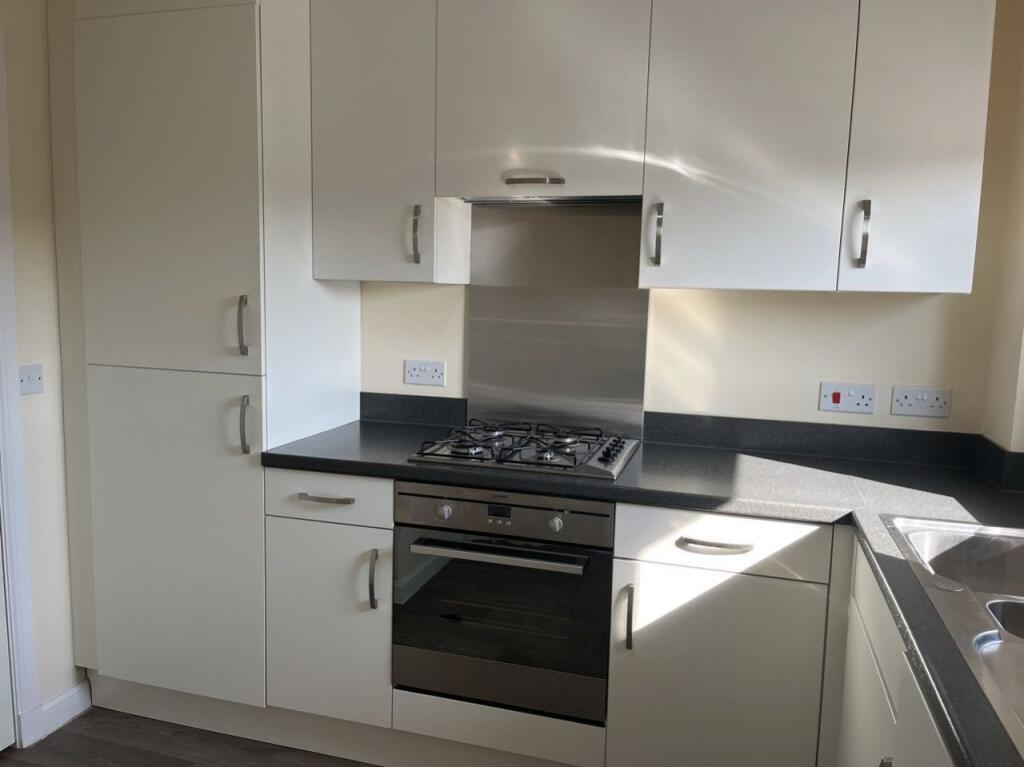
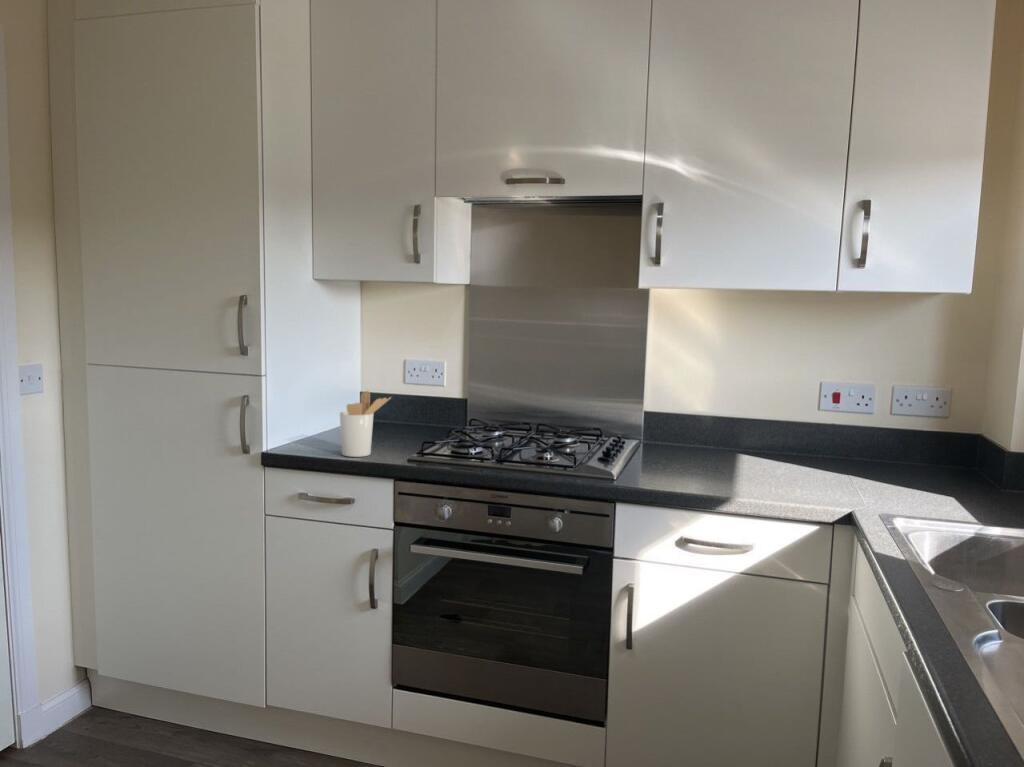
+ utensil holder (364, 424)
